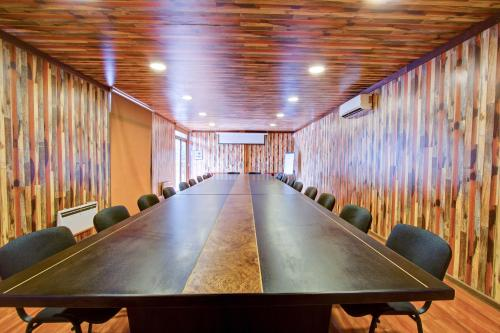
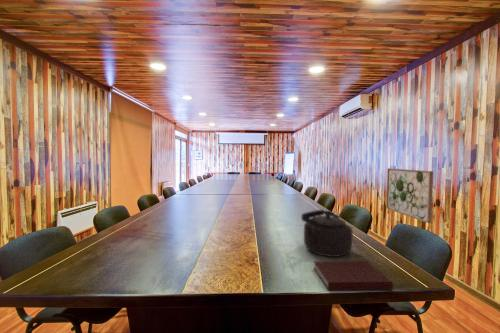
+ wall art (405, 192)
+ notebook (349, 274)
+ kettle (325, 231)
